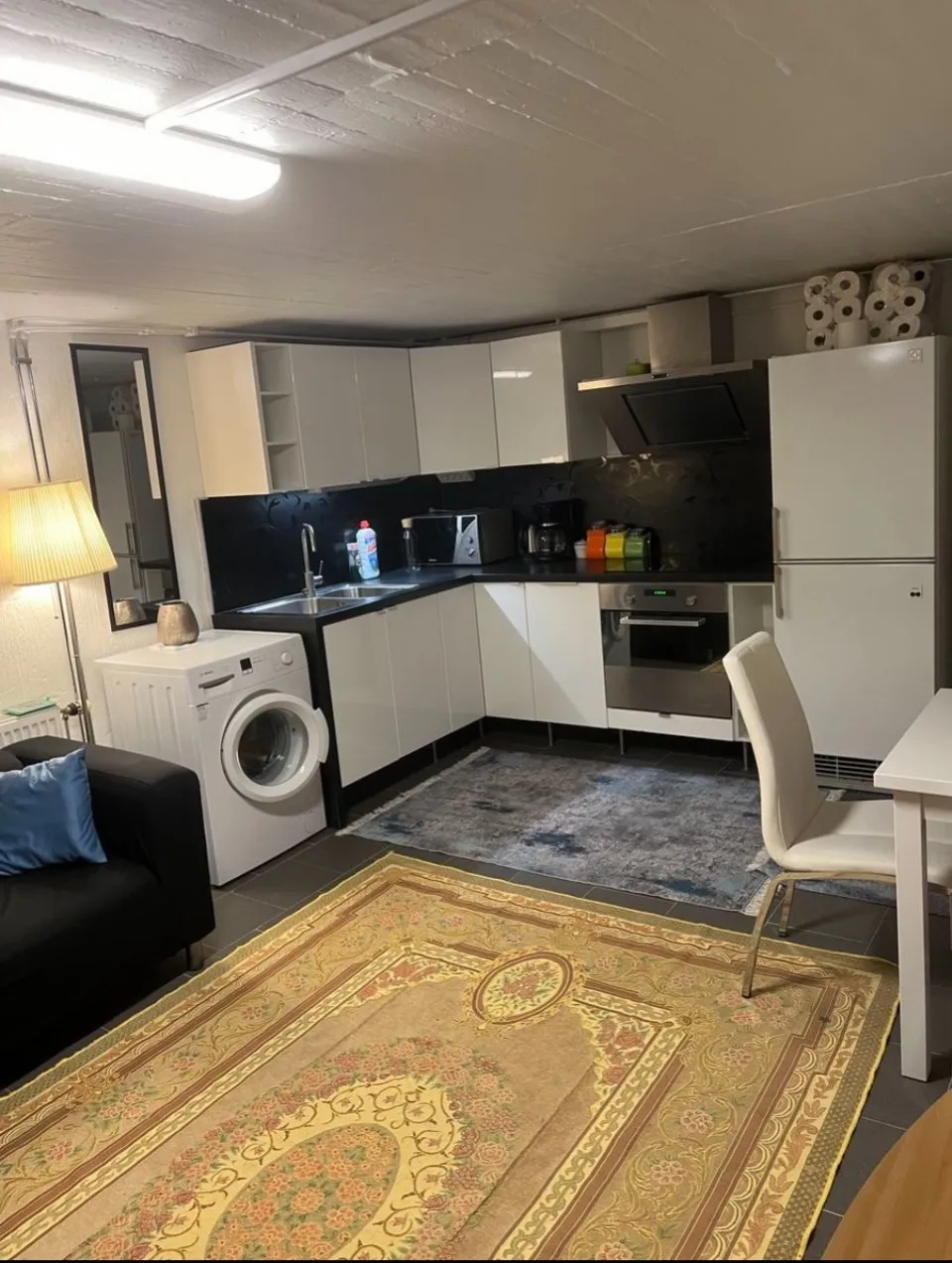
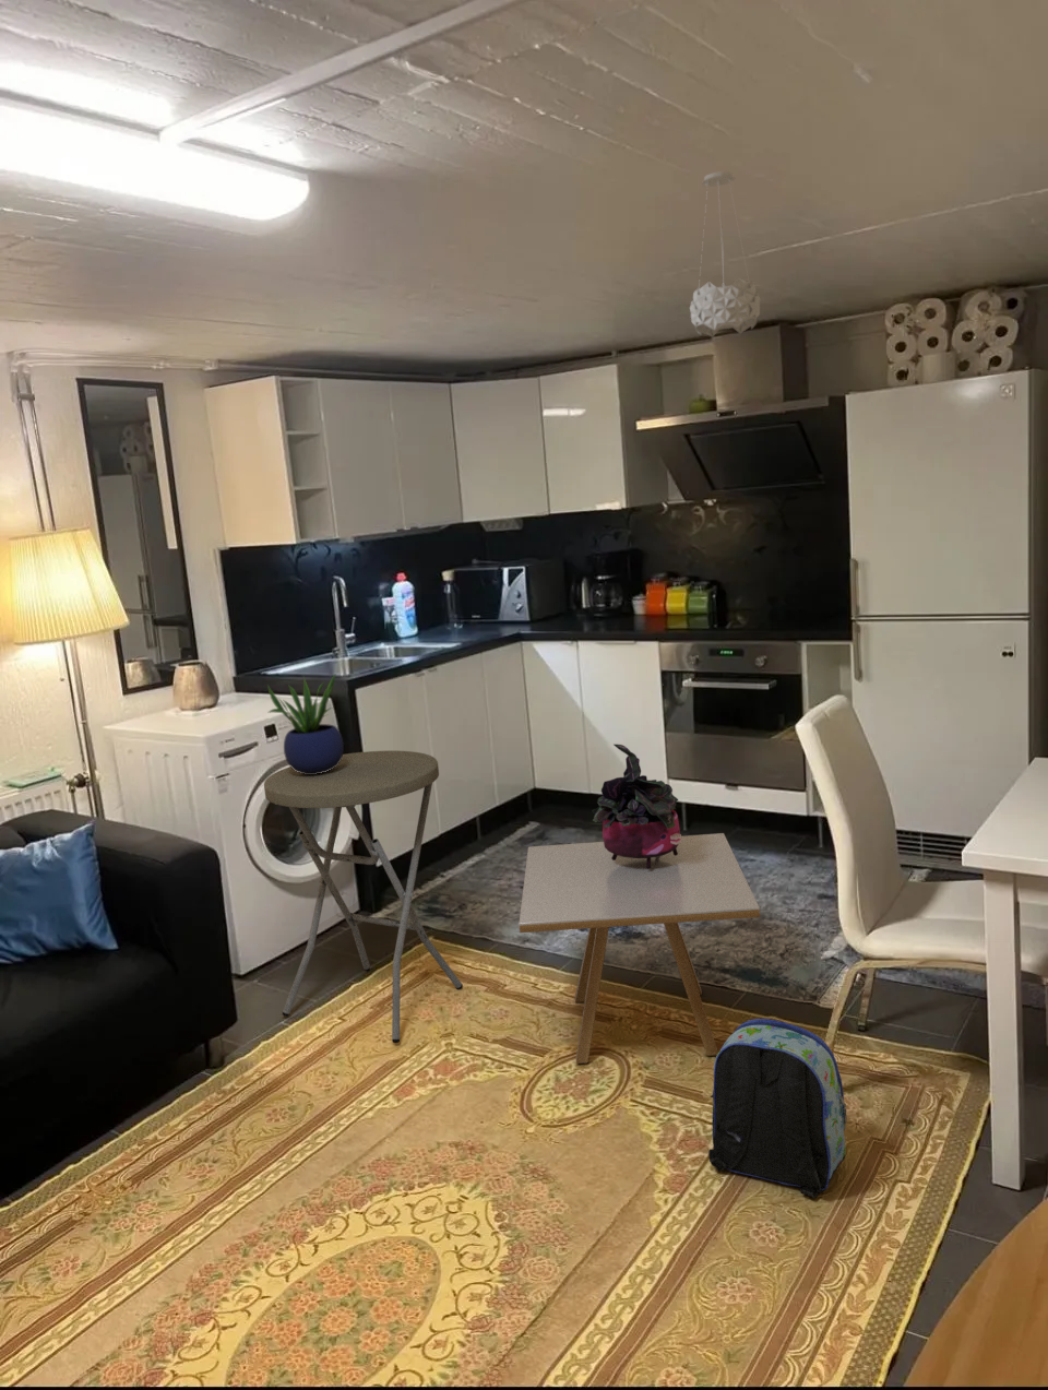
+ potted plant (309, 724)
+ pendant light (721, 254)
+ side table (631, 924)
+ side table (365, 864)
+ backpack (778, 1094)
+ potted plant (642, 801)
